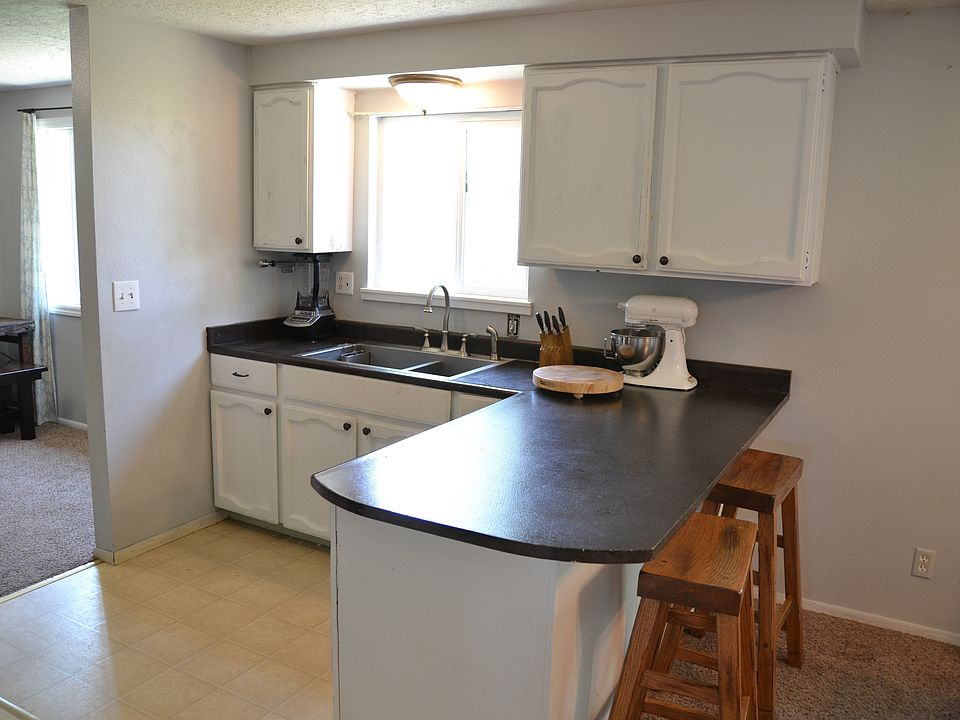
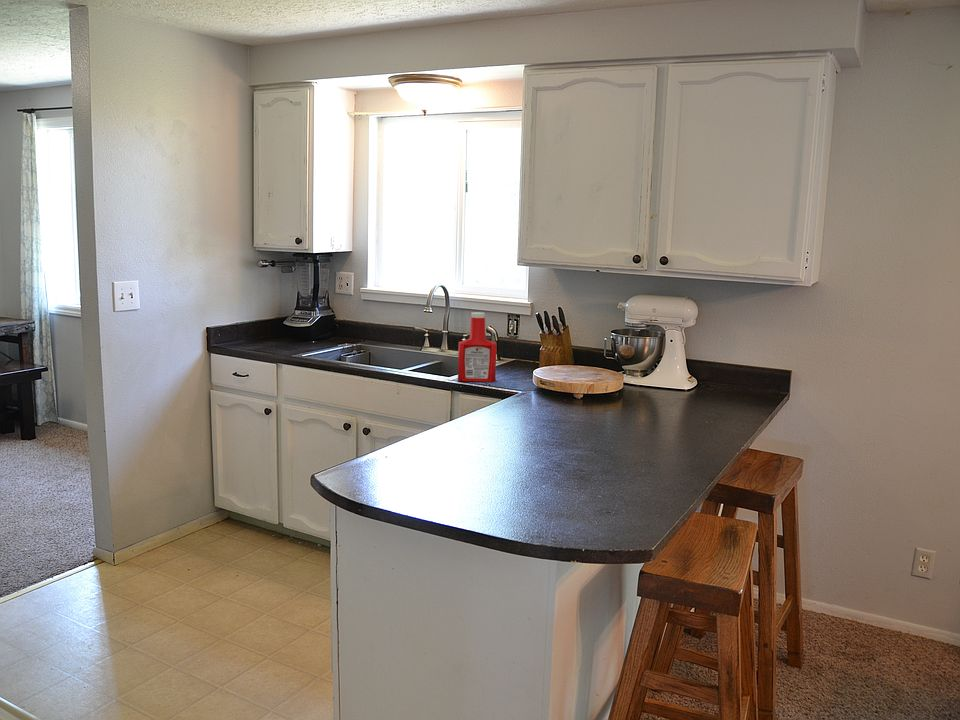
+ soap bottle (477, 346)
